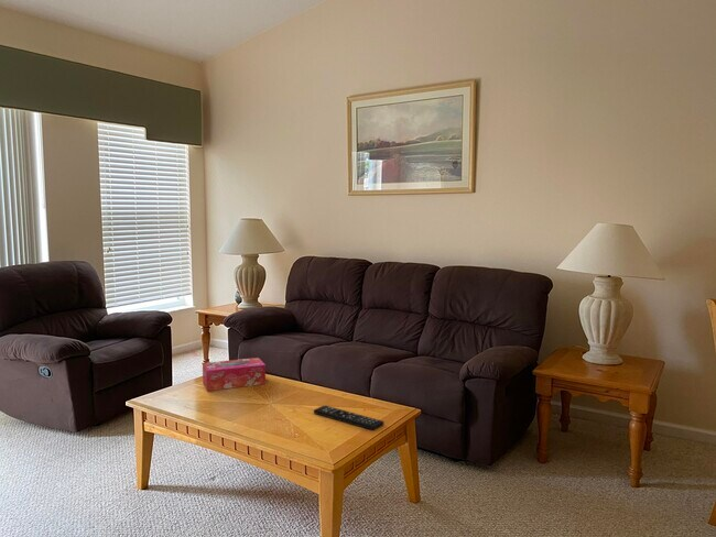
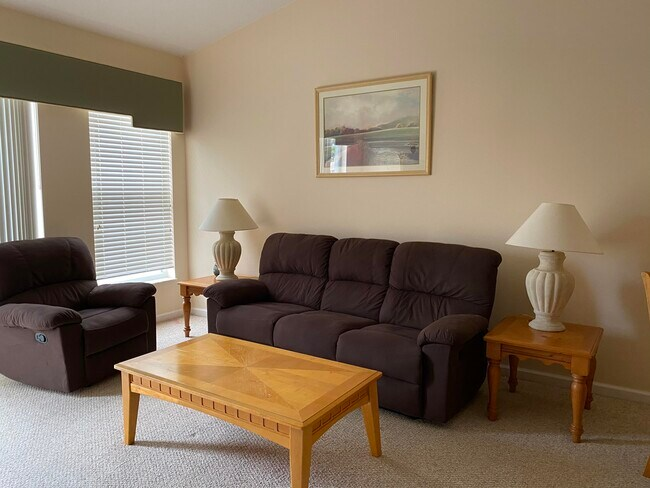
- remote control (347, 416)
- tissue box (234, 373)
